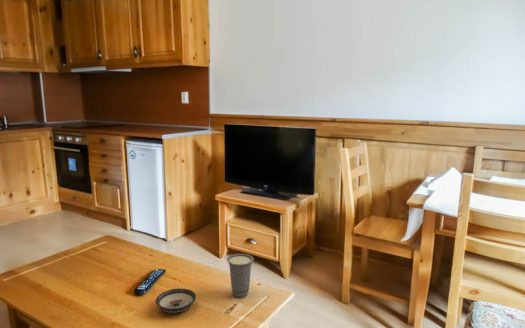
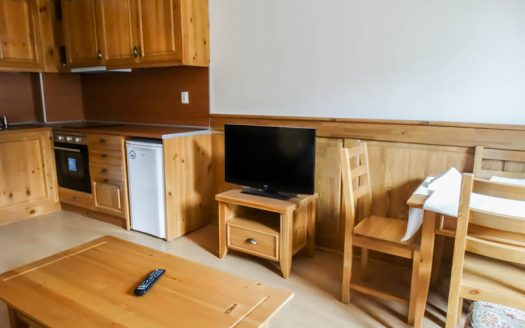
- cup (240, 276)
- saucer (176, 302)
